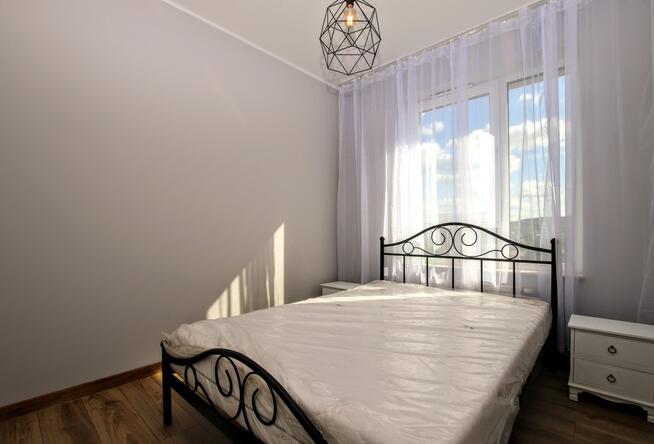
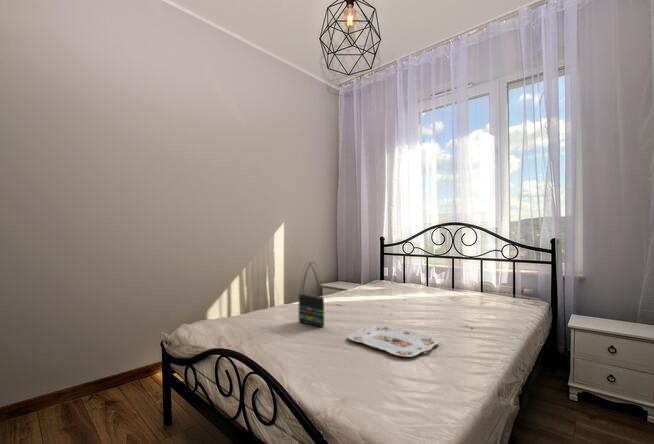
+ tote bag (311, 295)
+ serving tray (392, 339)
